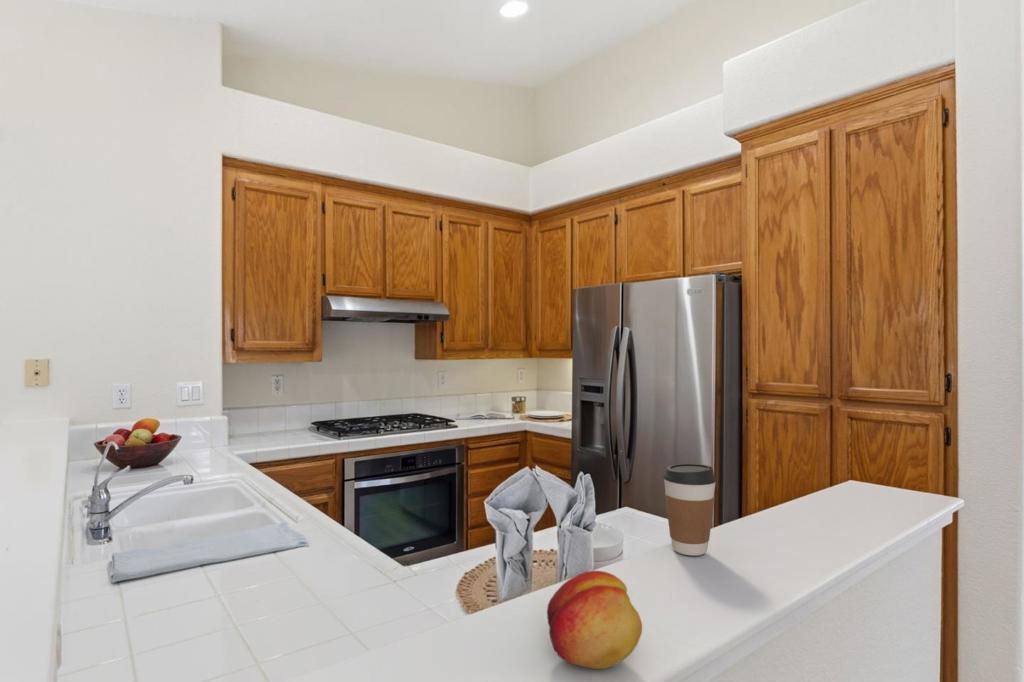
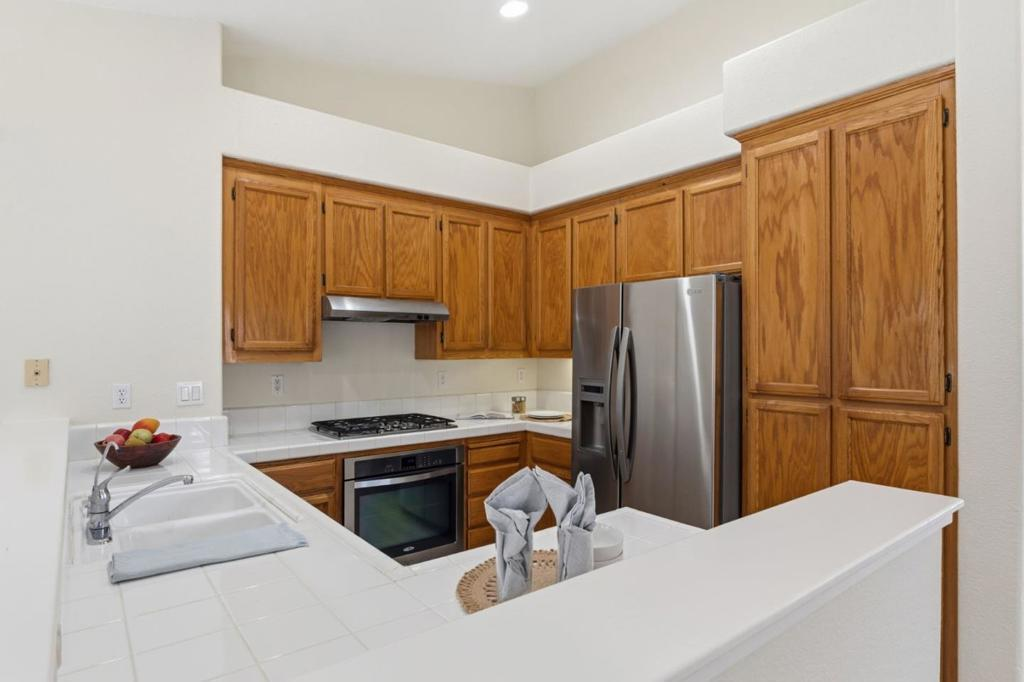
- fruit (593, 615)
- coffee cup (689, 508)
